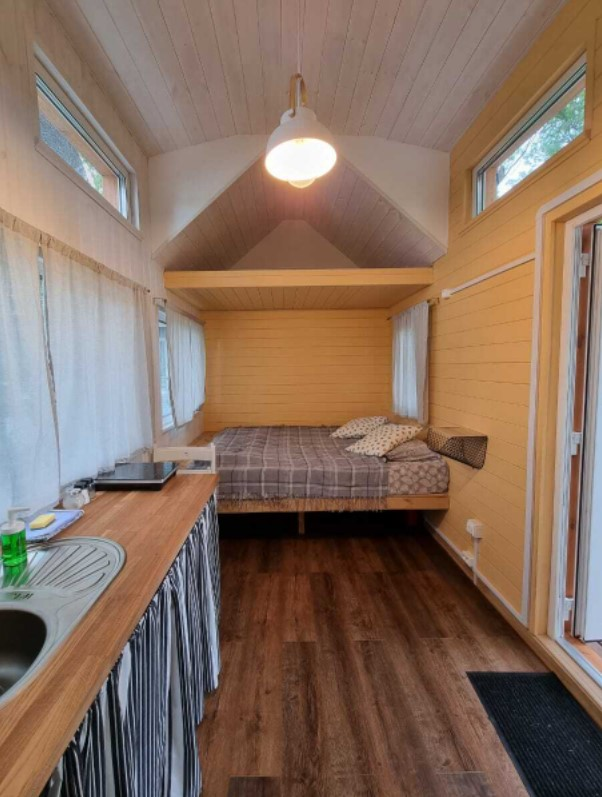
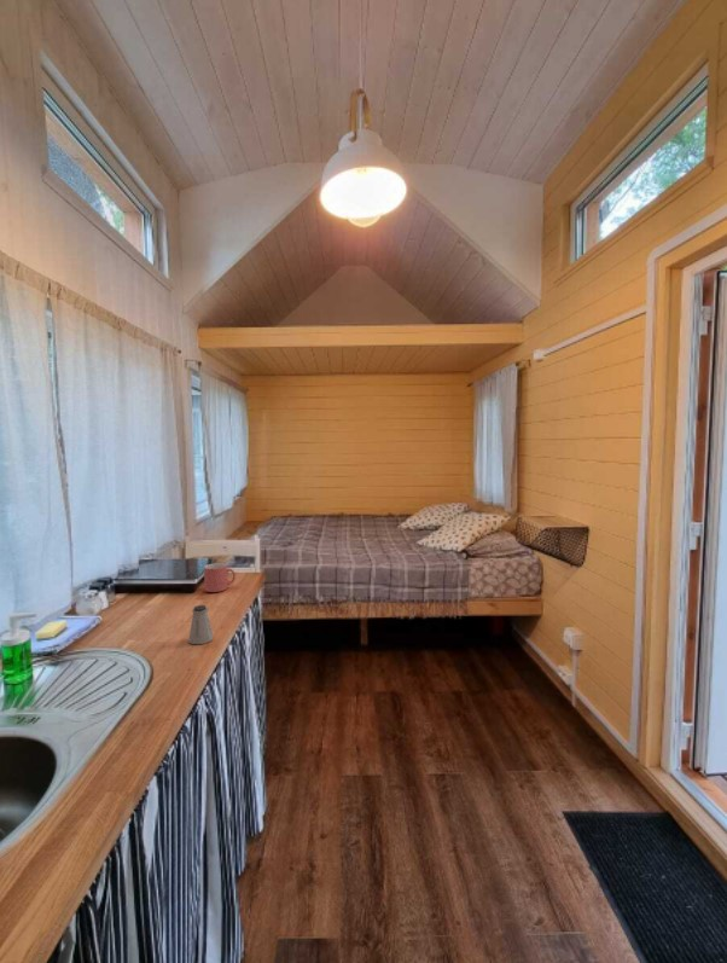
+ mug (220, 576)
+ saltshaker (200, 622)
